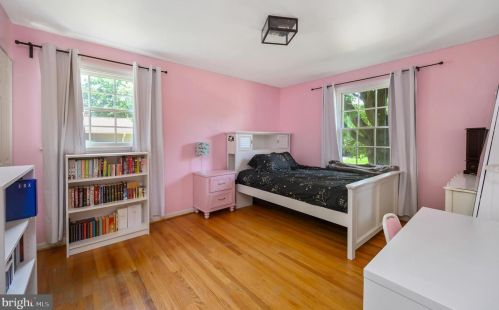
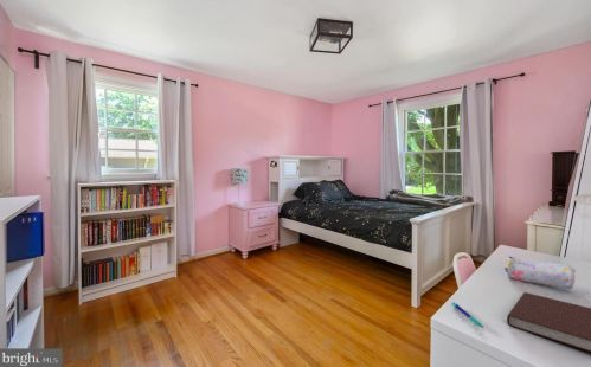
+ pencil case (538, 271)
+ notebook (555, 317)
+ pen (467, 314)
